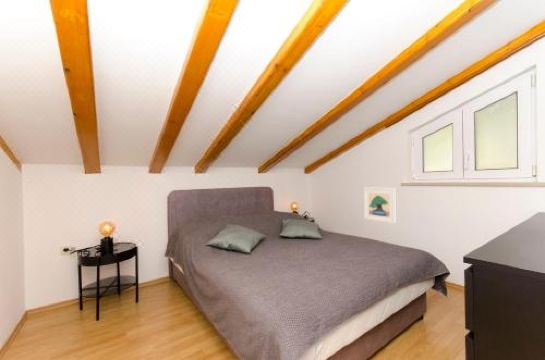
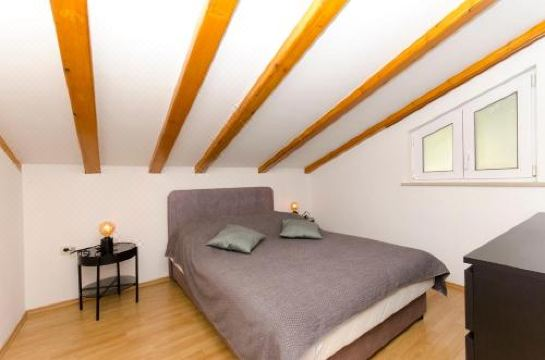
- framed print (378, 204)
